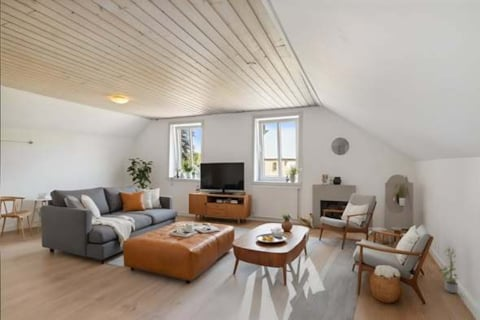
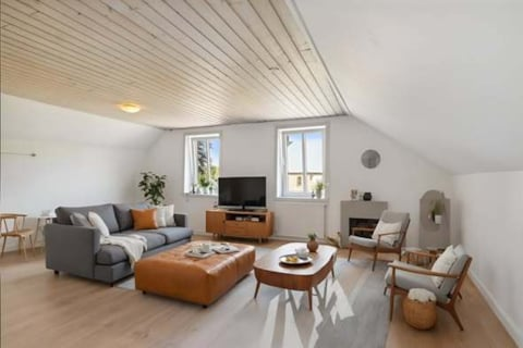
- potted plant (450, 270)
